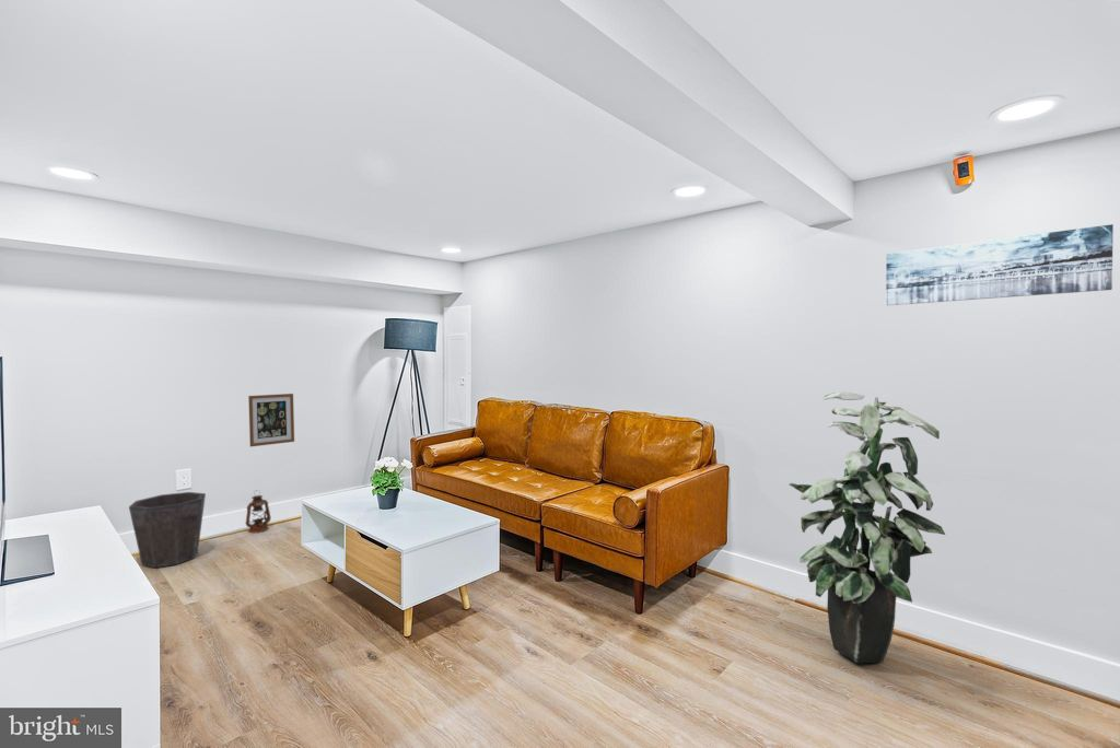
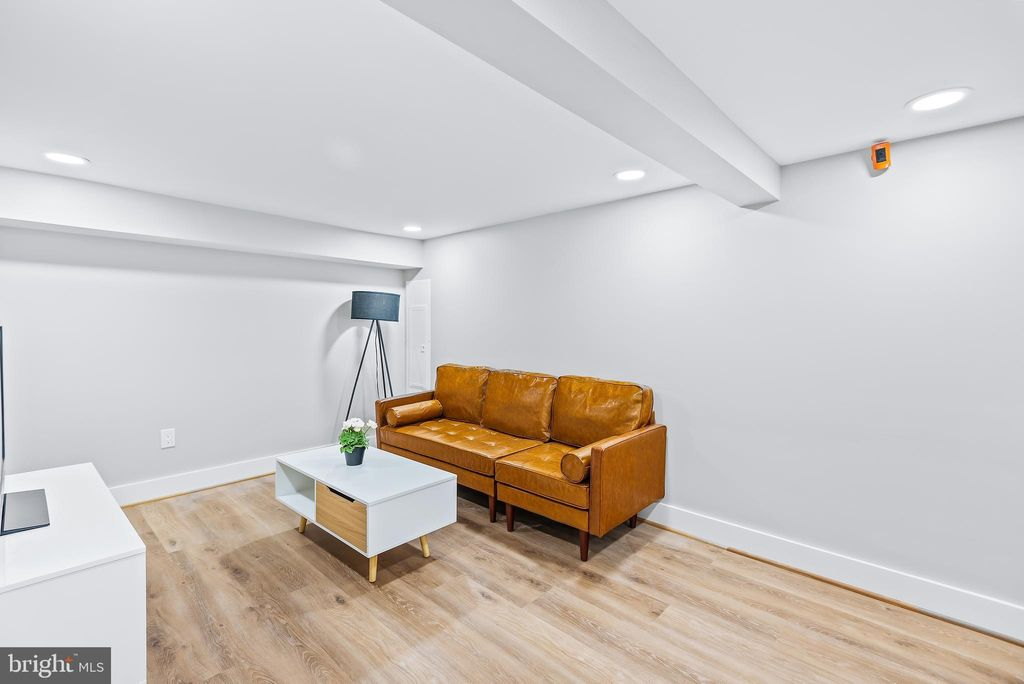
- indoor plant (860, 522)
- wall art (271, 419)
- lantern (258, 510)
- waste bin (170, 529)
- wall art (987, 269)
